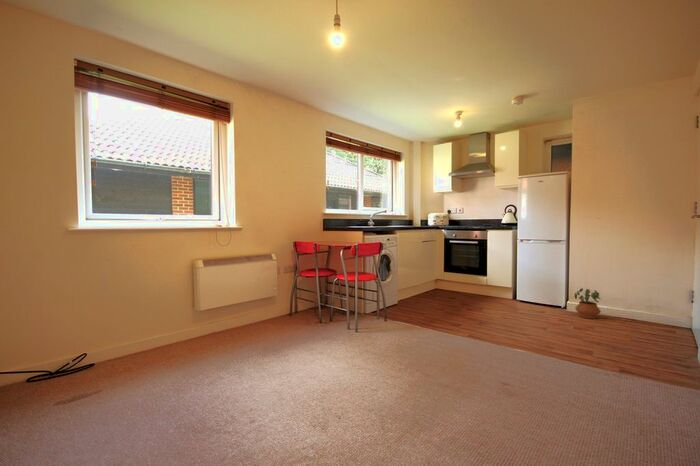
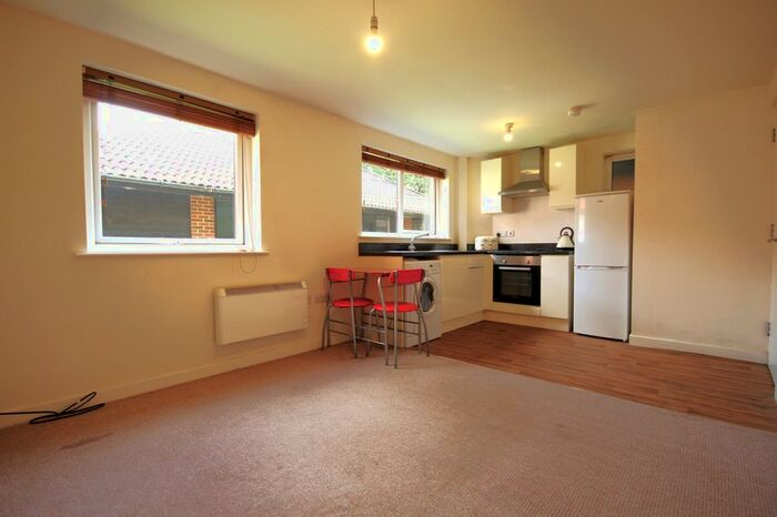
- potted plant (587, 302)
